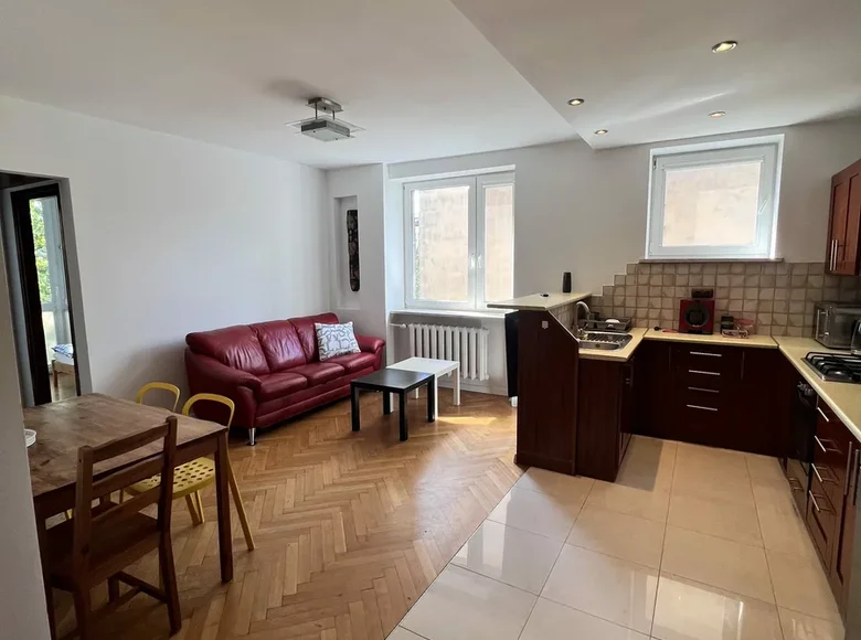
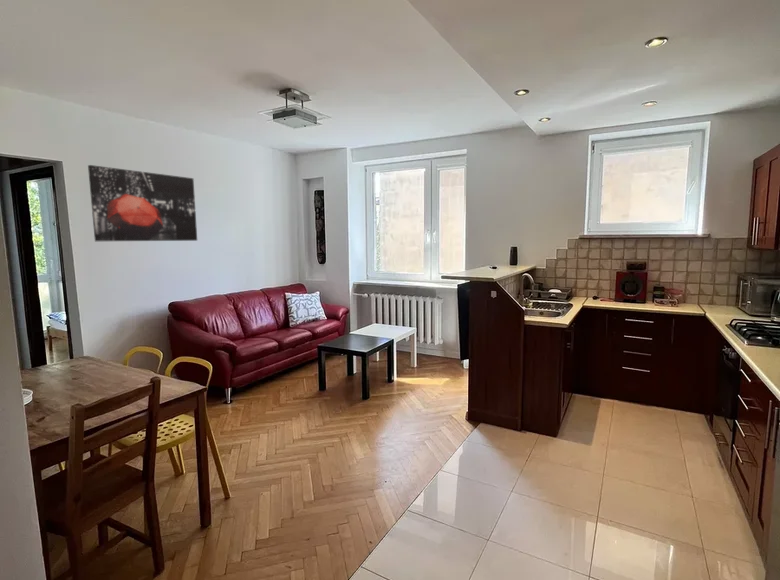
+ wall art (148, 207)
